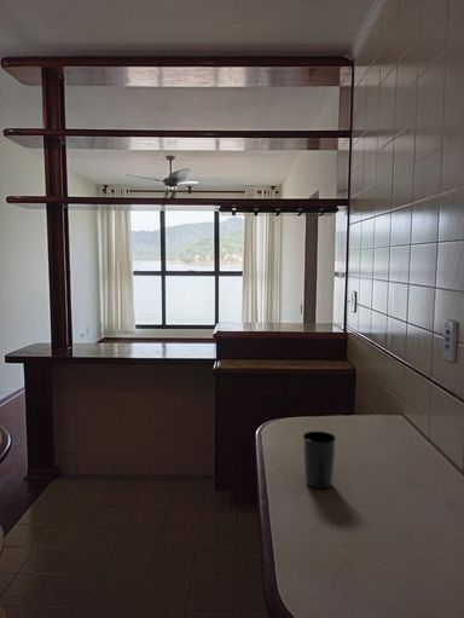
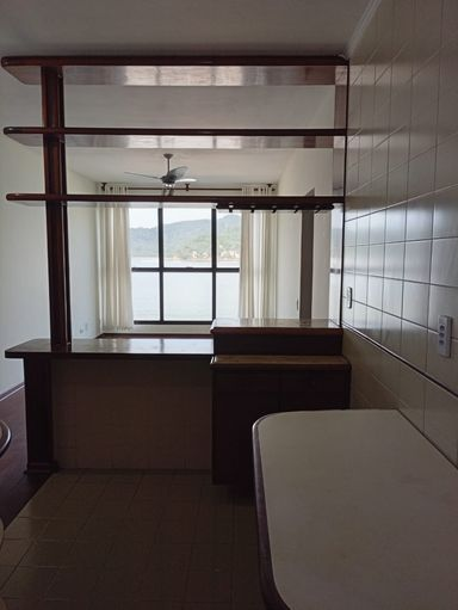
- cup (318, 460)
